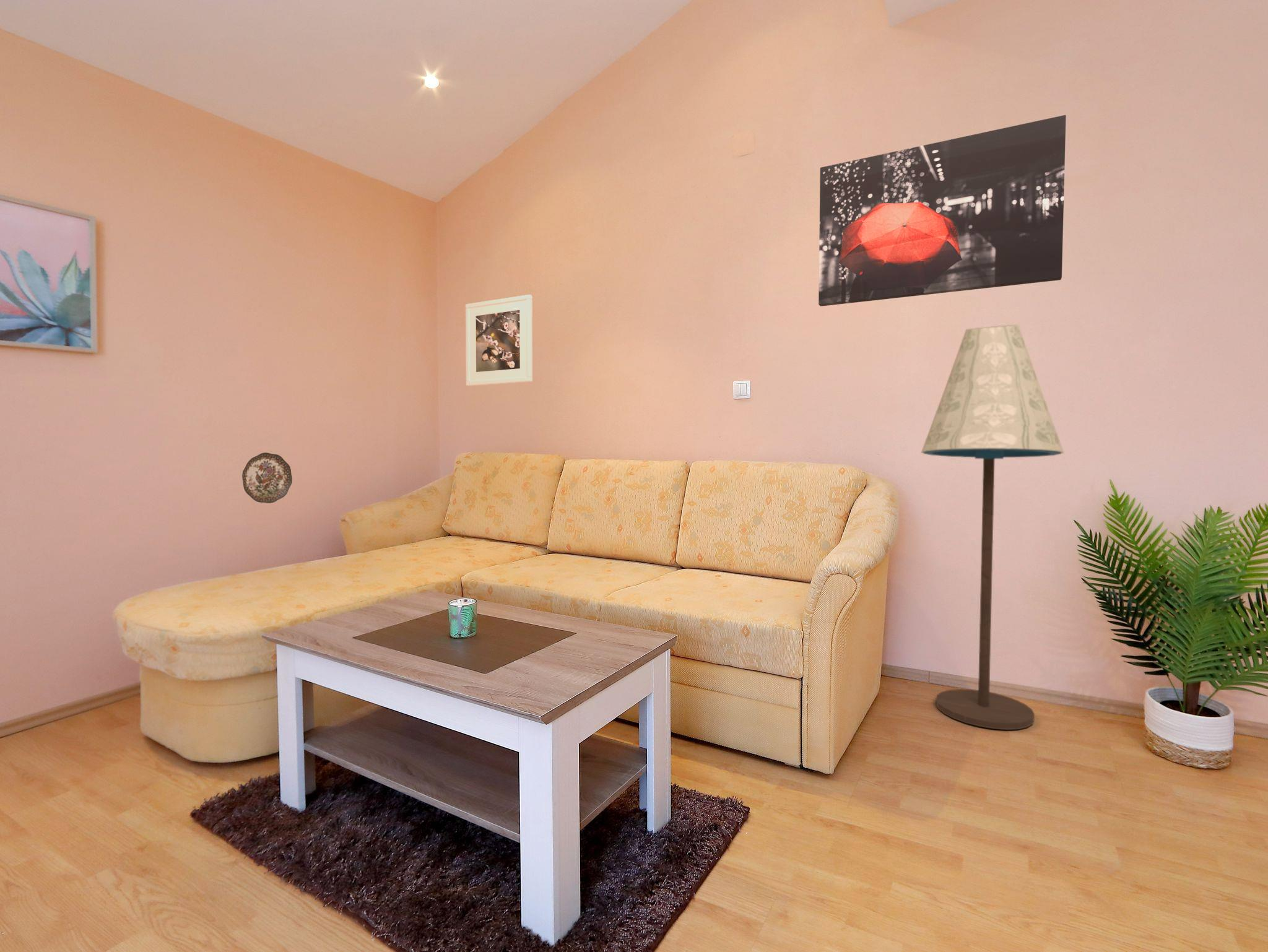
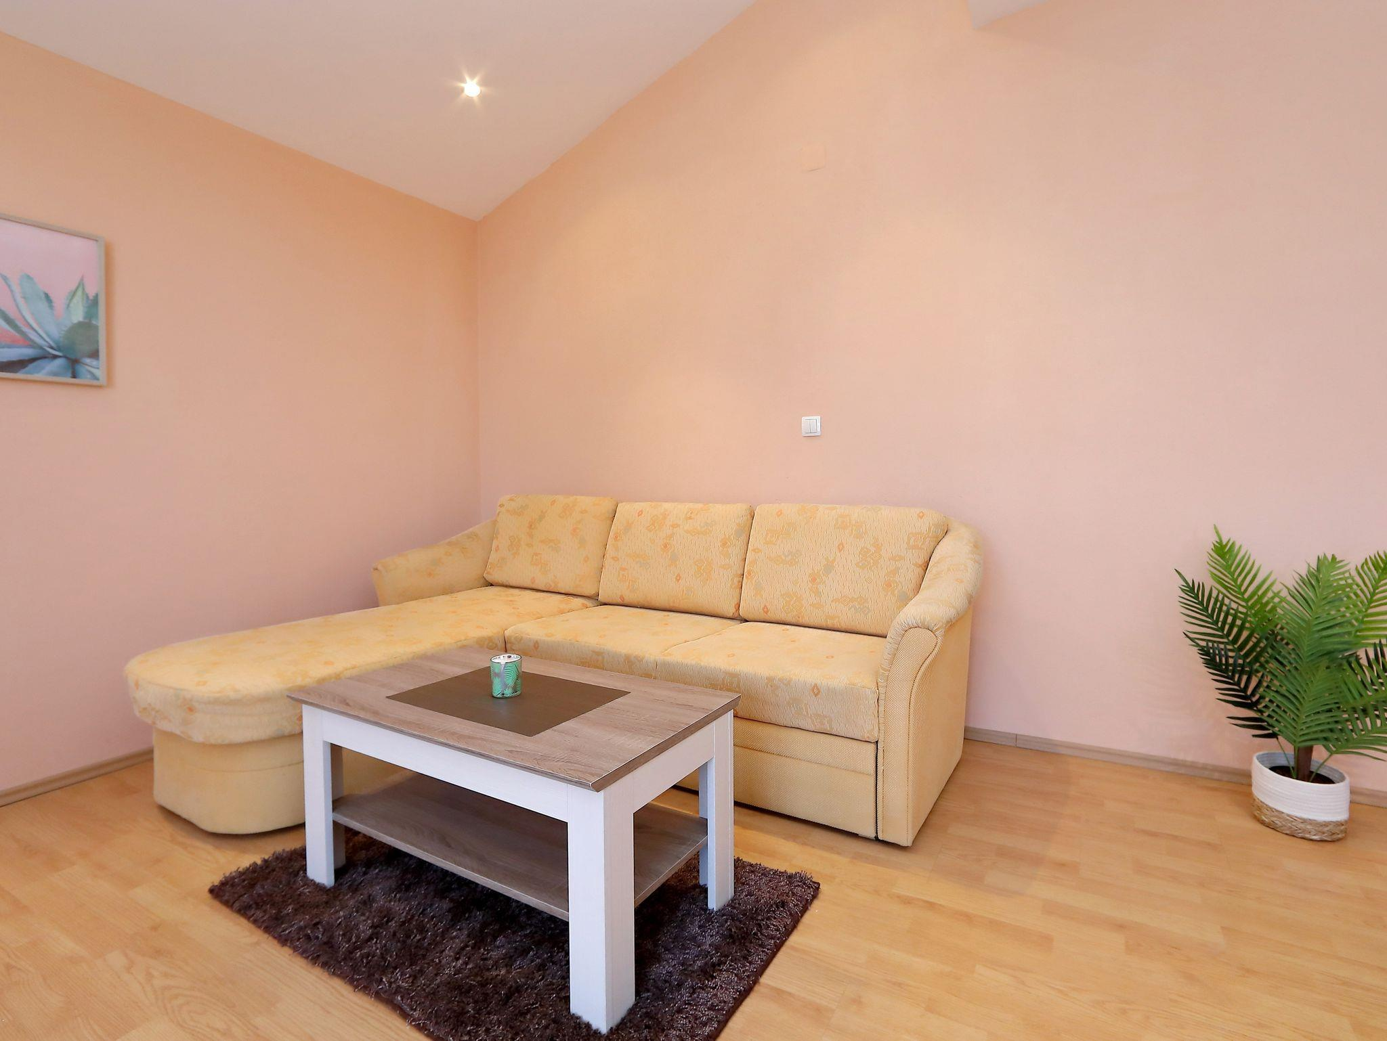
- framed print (498, 342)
- floor lamp (988, 519)
- decorative plate (266, 478)
- wall art (931, 219)
